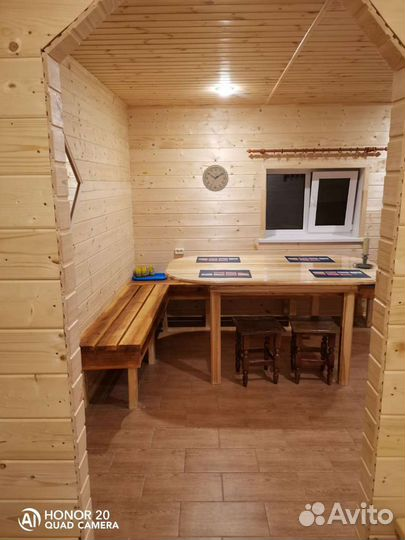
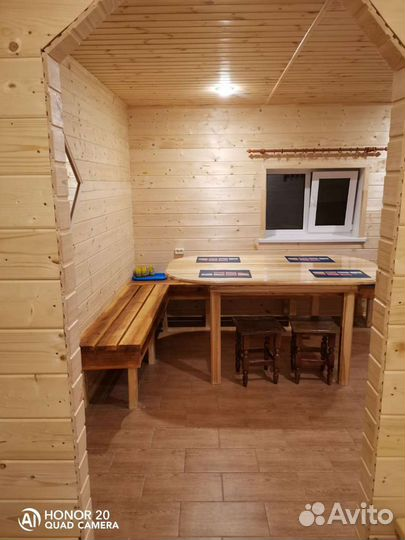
- candle holder (363, 252)
- wall clock (215, 178)
